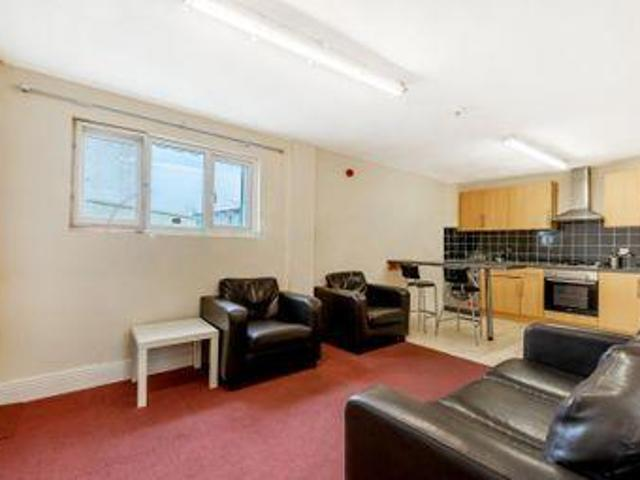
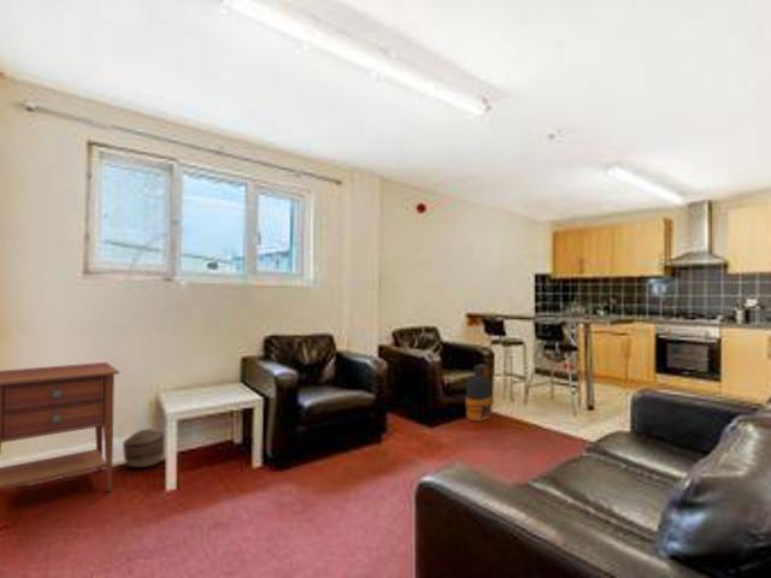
+ water bottle (478, 391)
+ nightstand (53, 431)
+ basket (145, 447)
